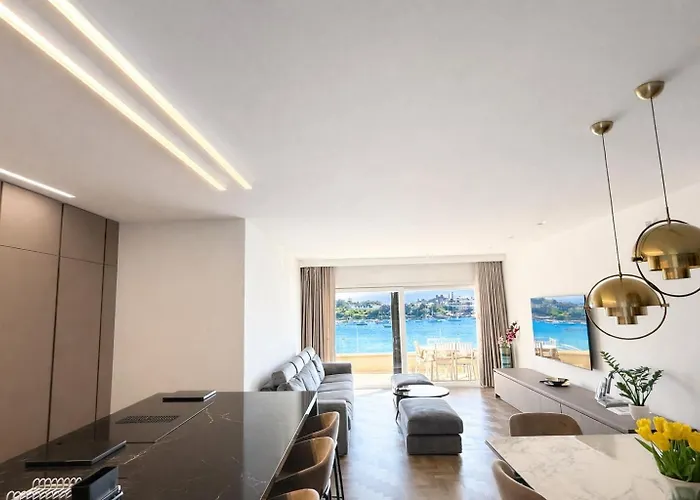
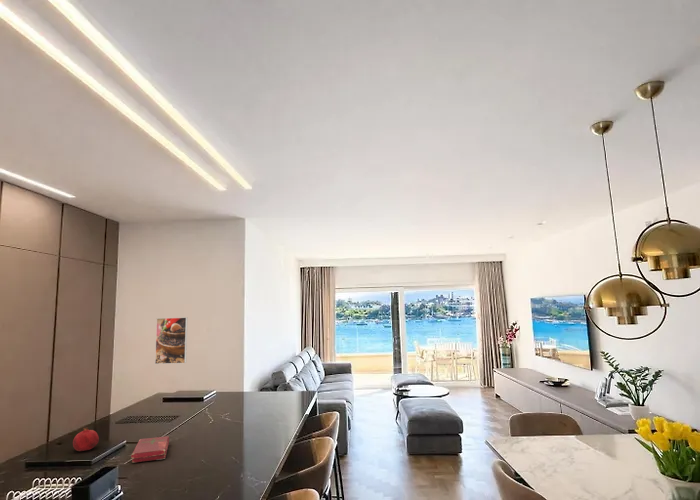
+ fruit (86, 438)
+ book (151, 448)
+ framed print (171, 340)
